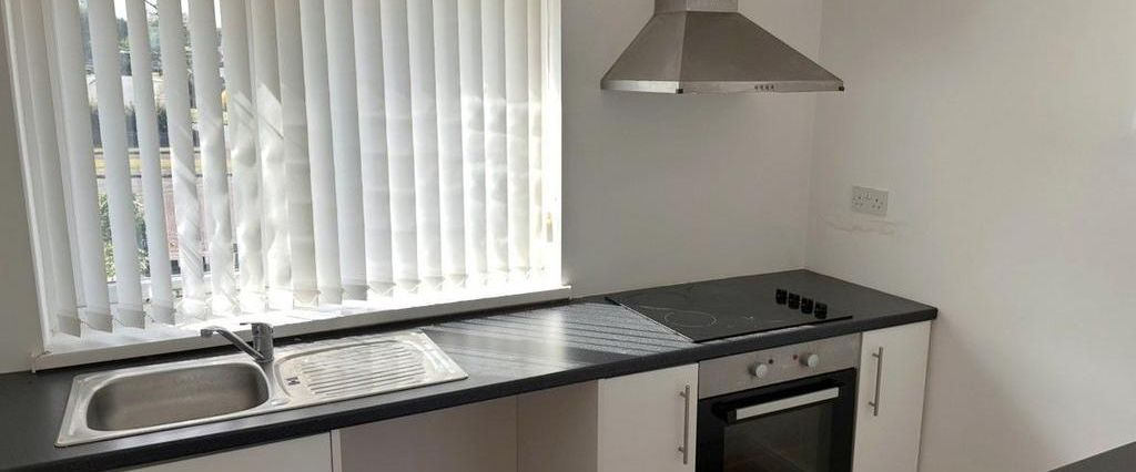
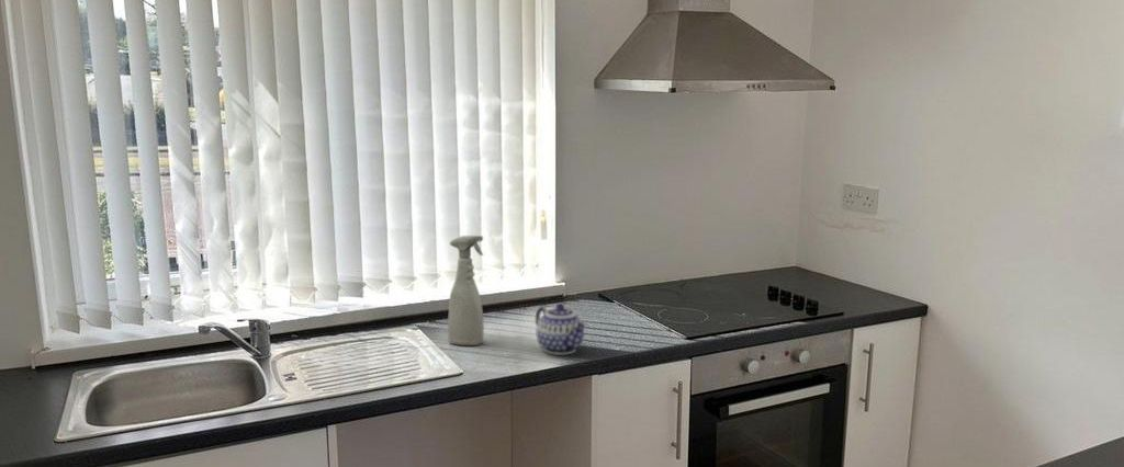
+ teapot (560, 327)
+ spray bottle (464, 288)
